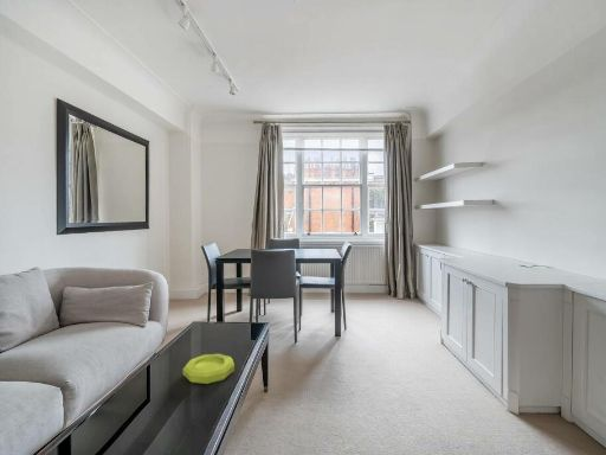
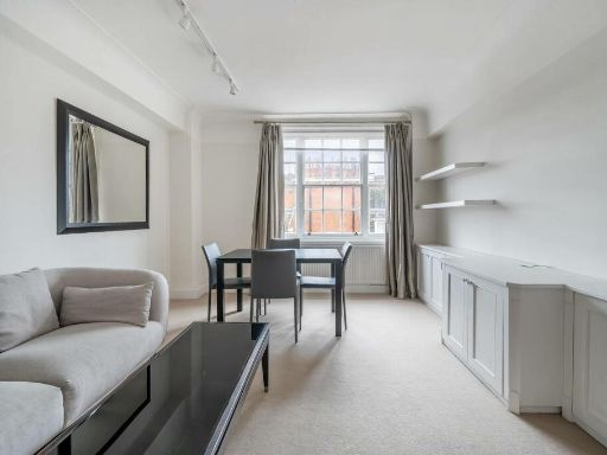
- bowl (209, 367)
